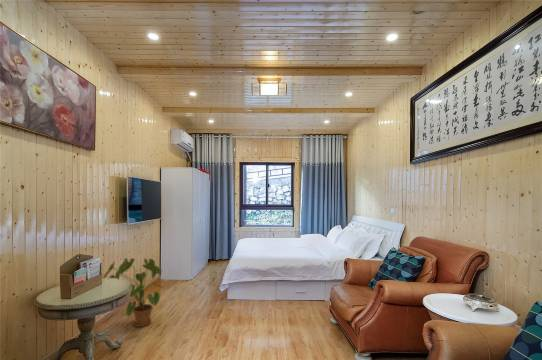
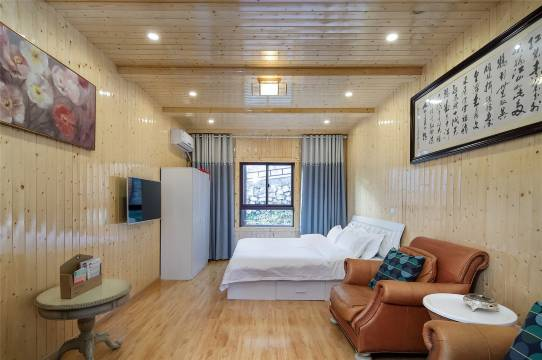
- house plant (137, 289)
